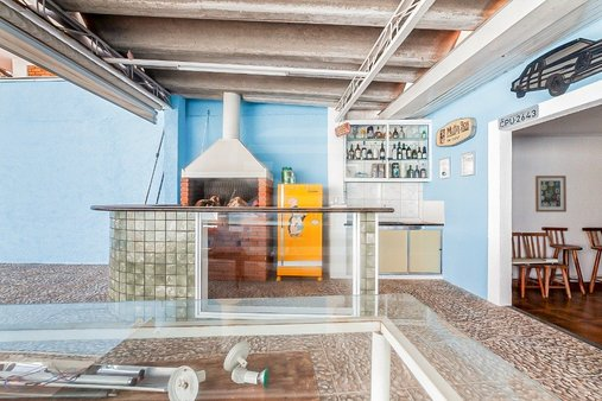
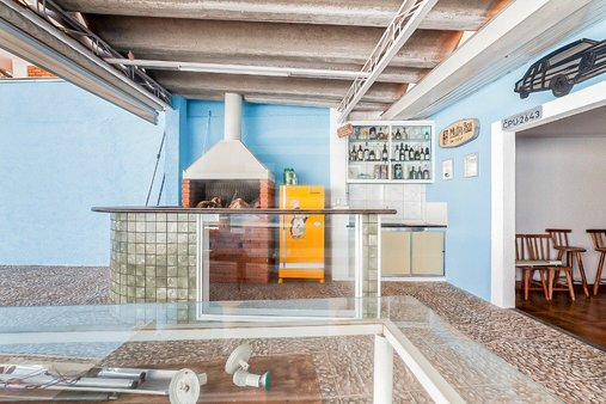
- wall art (550, 193)
